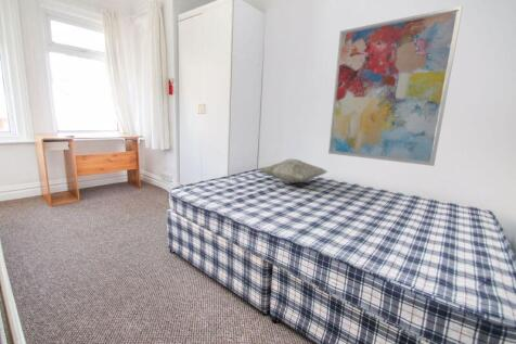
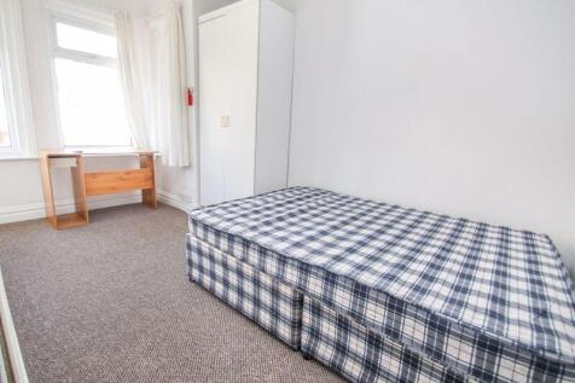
- decorative pillow (294, 170)
- wall art (383, 92)
